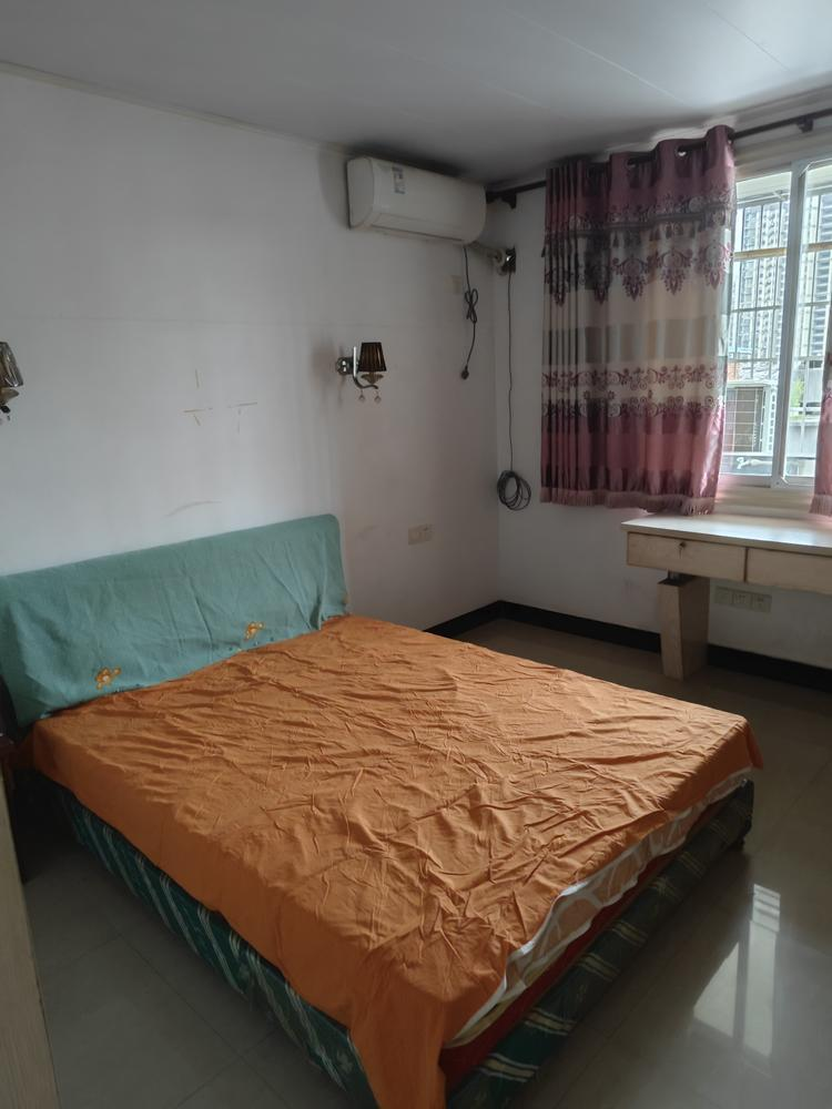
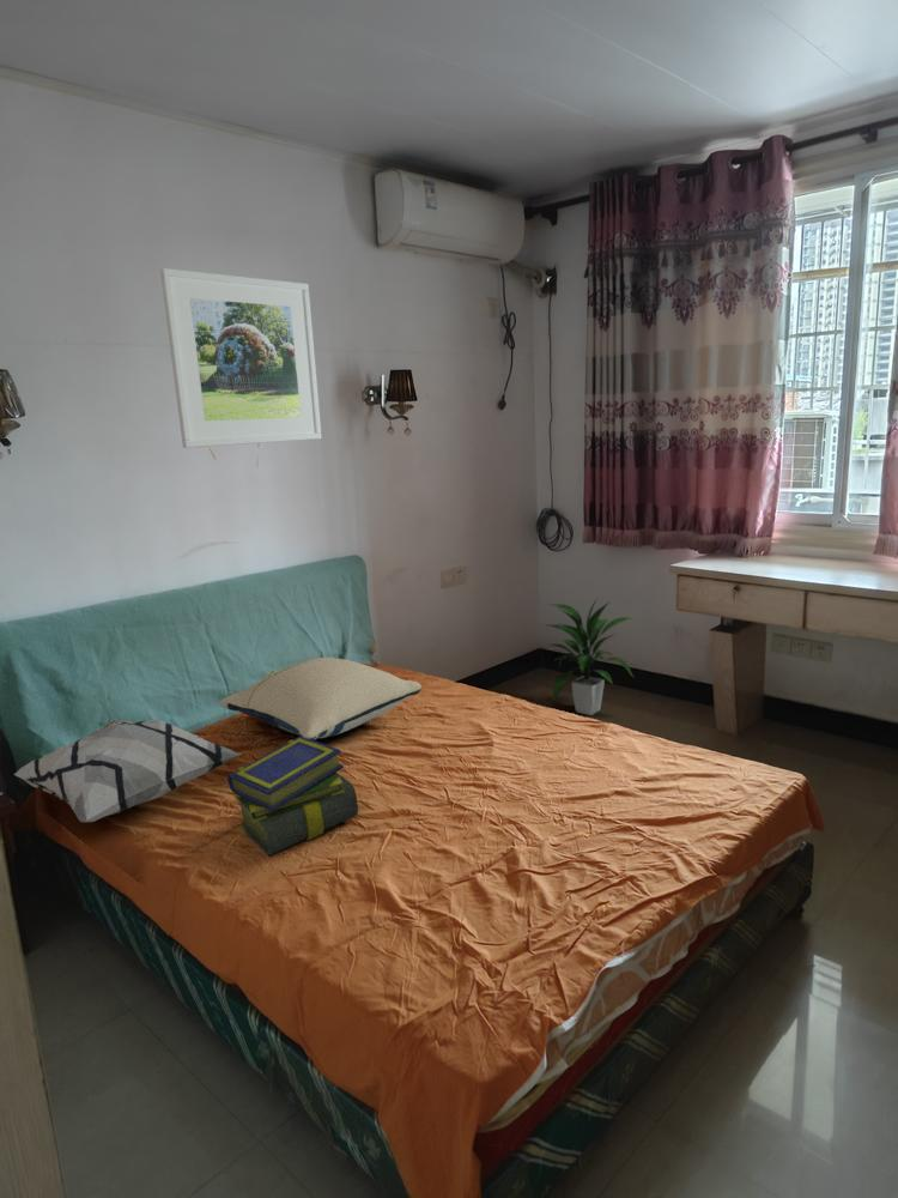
+ indoor plant (583, 654)
+ decorative pillow (127, 763)
+ pillow (320, 696)
+ stack of books (292, 792)
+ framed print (248, 362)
